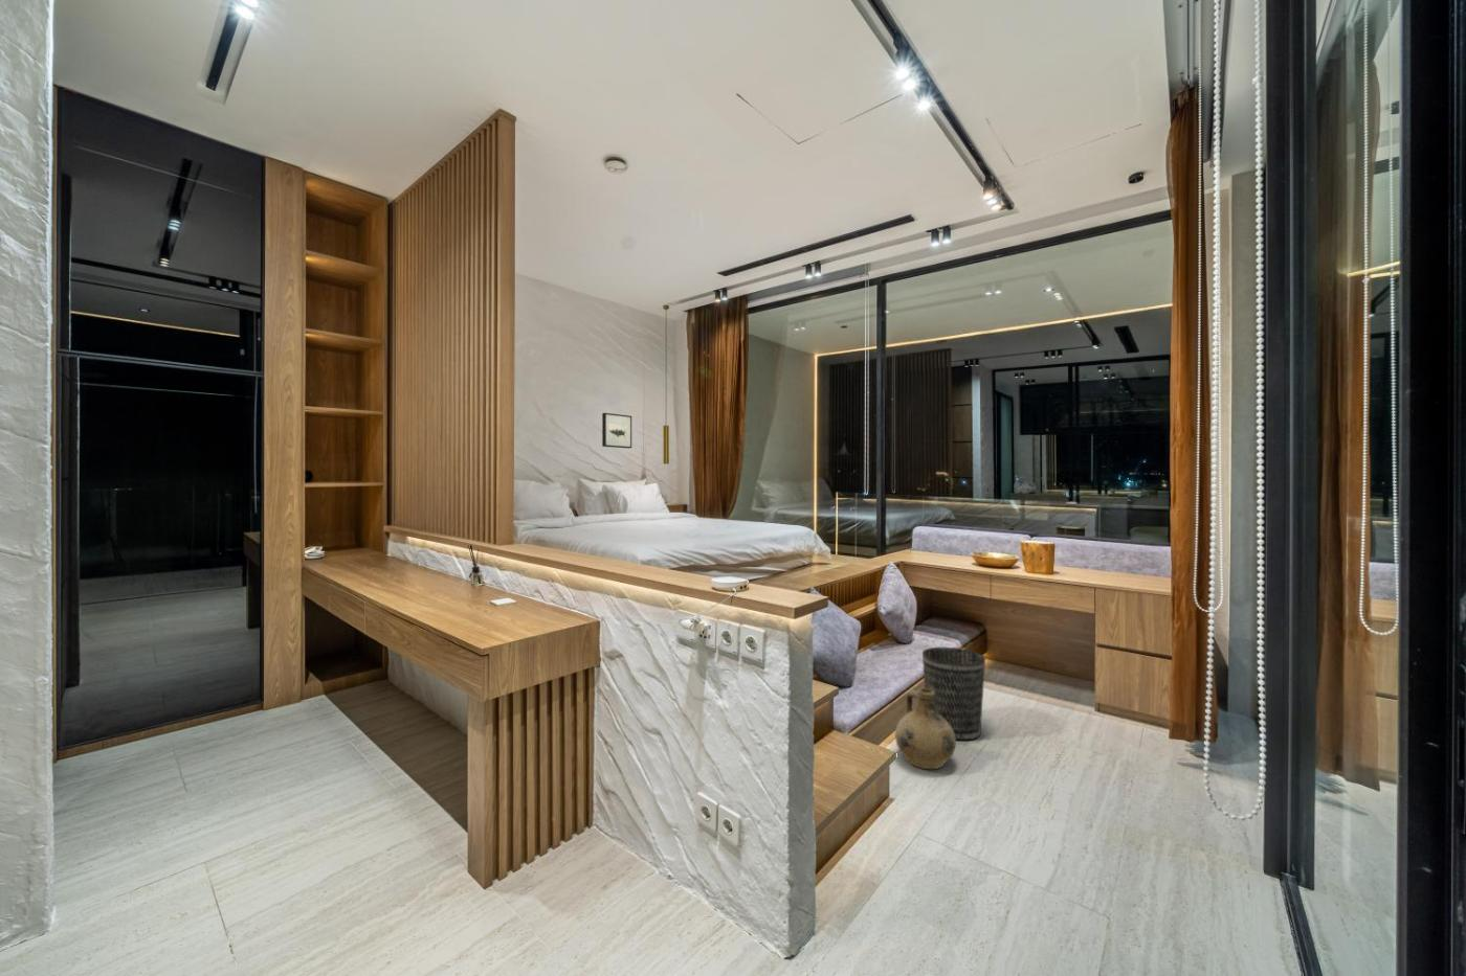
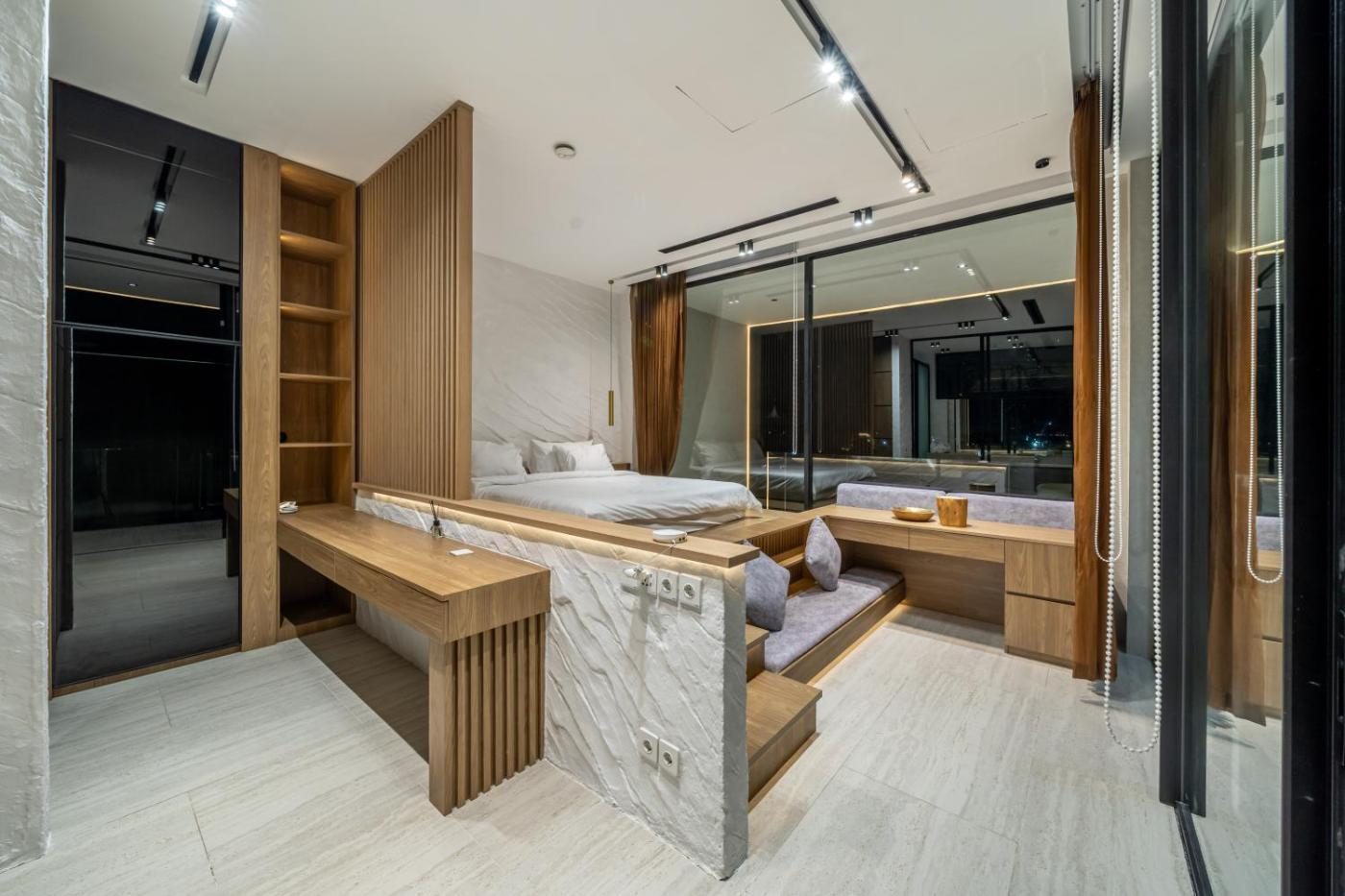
- ceramic jug (924, 725)
- wastebasket (953, 692)
- wall art (617, 430)
